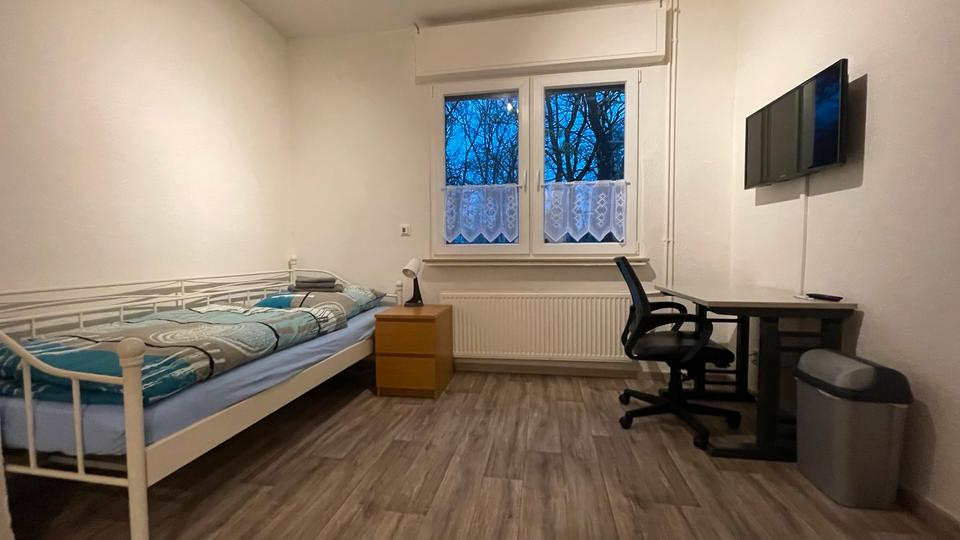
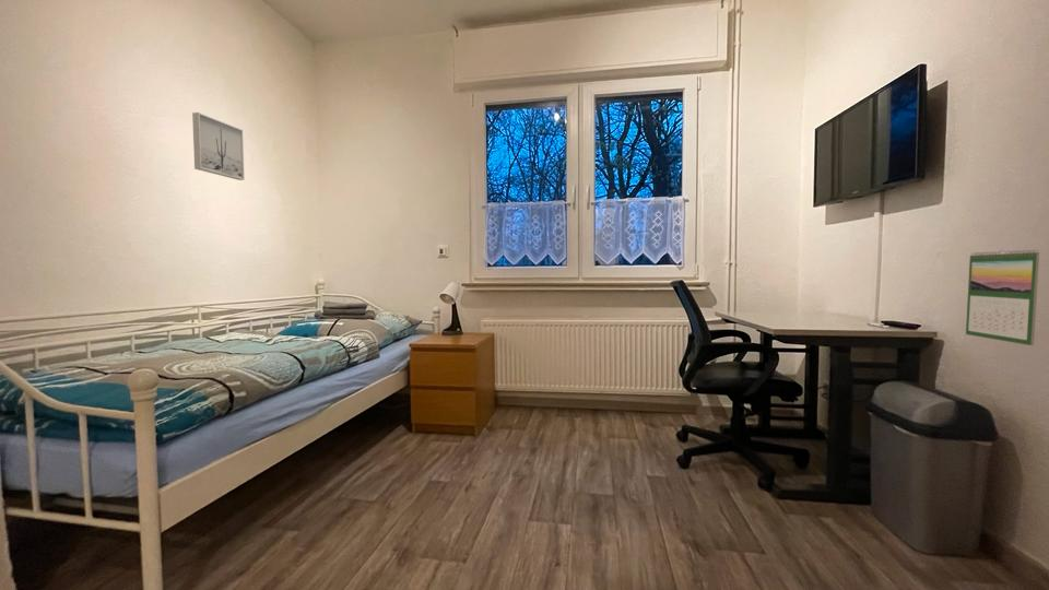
+ calendar (999, 294)
+ wall art (220, 148)
